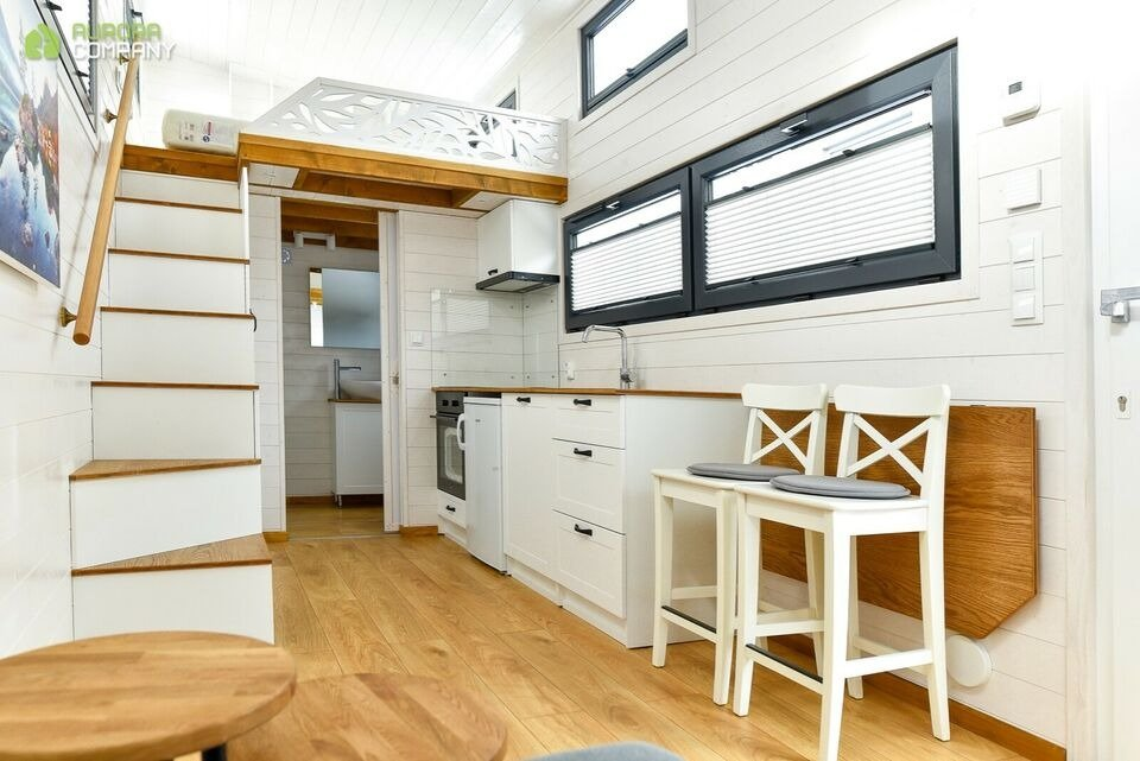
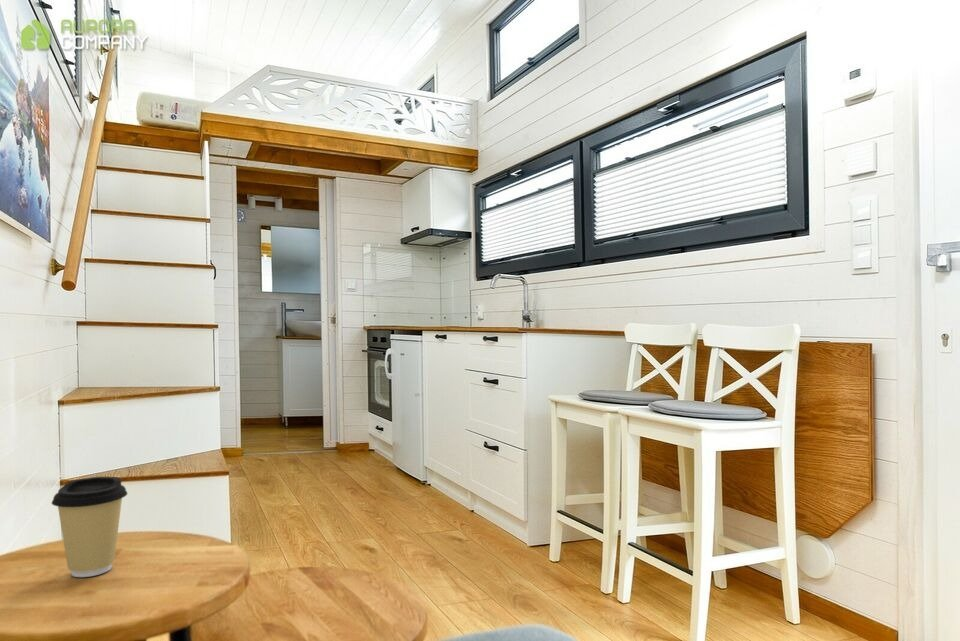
+ coffee cup (90, 526)
